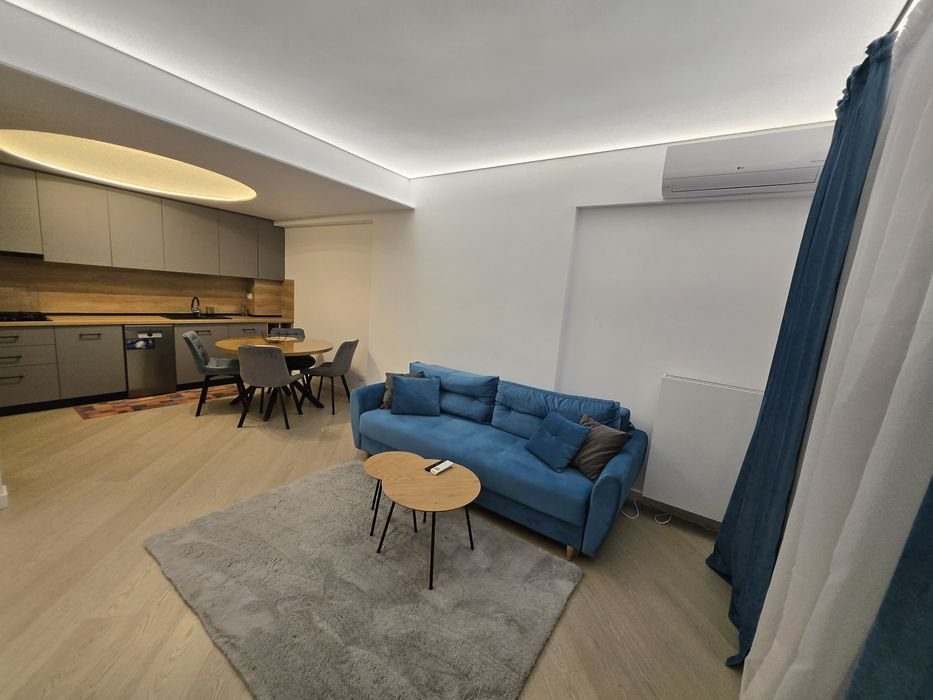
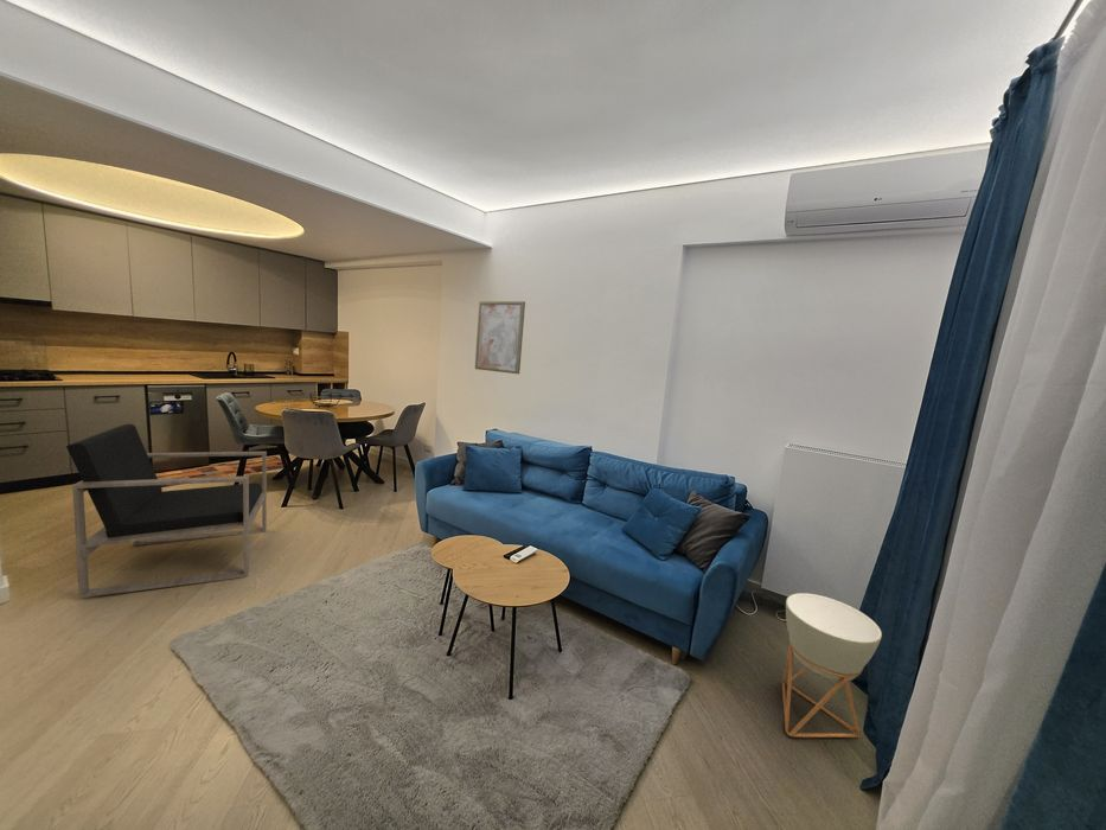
+ armchair (184, 497)
+ planter (821, 668)
+ wall art (498, 337)
